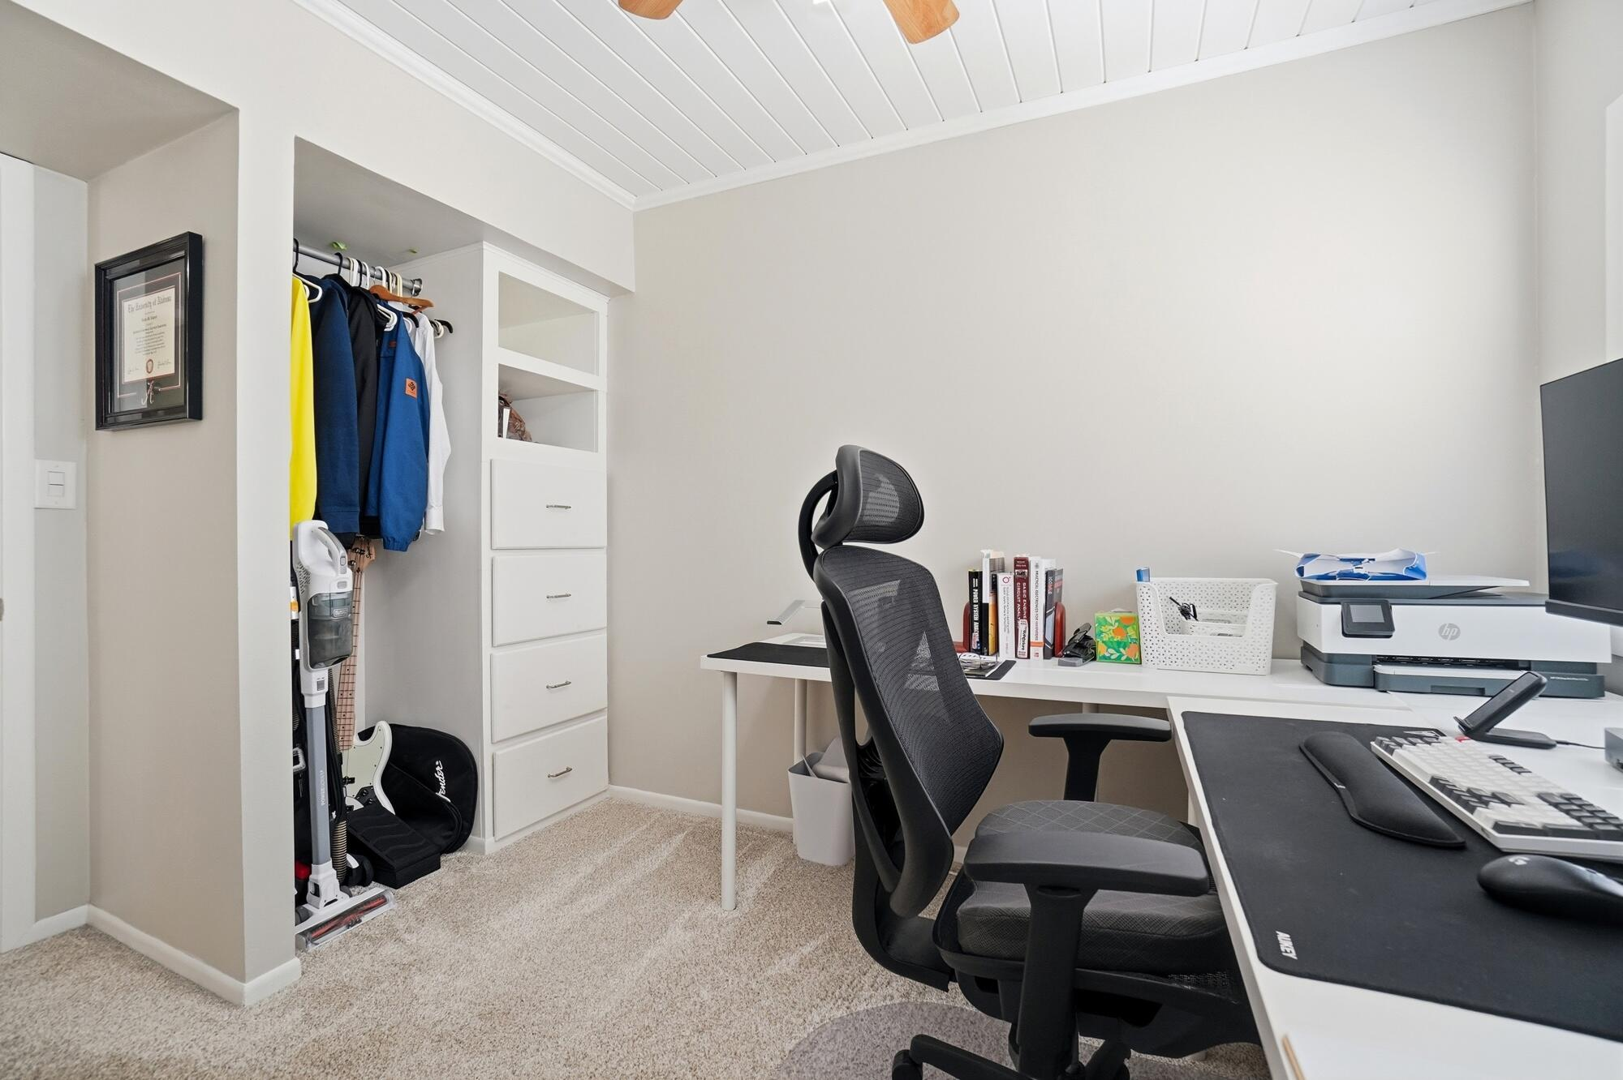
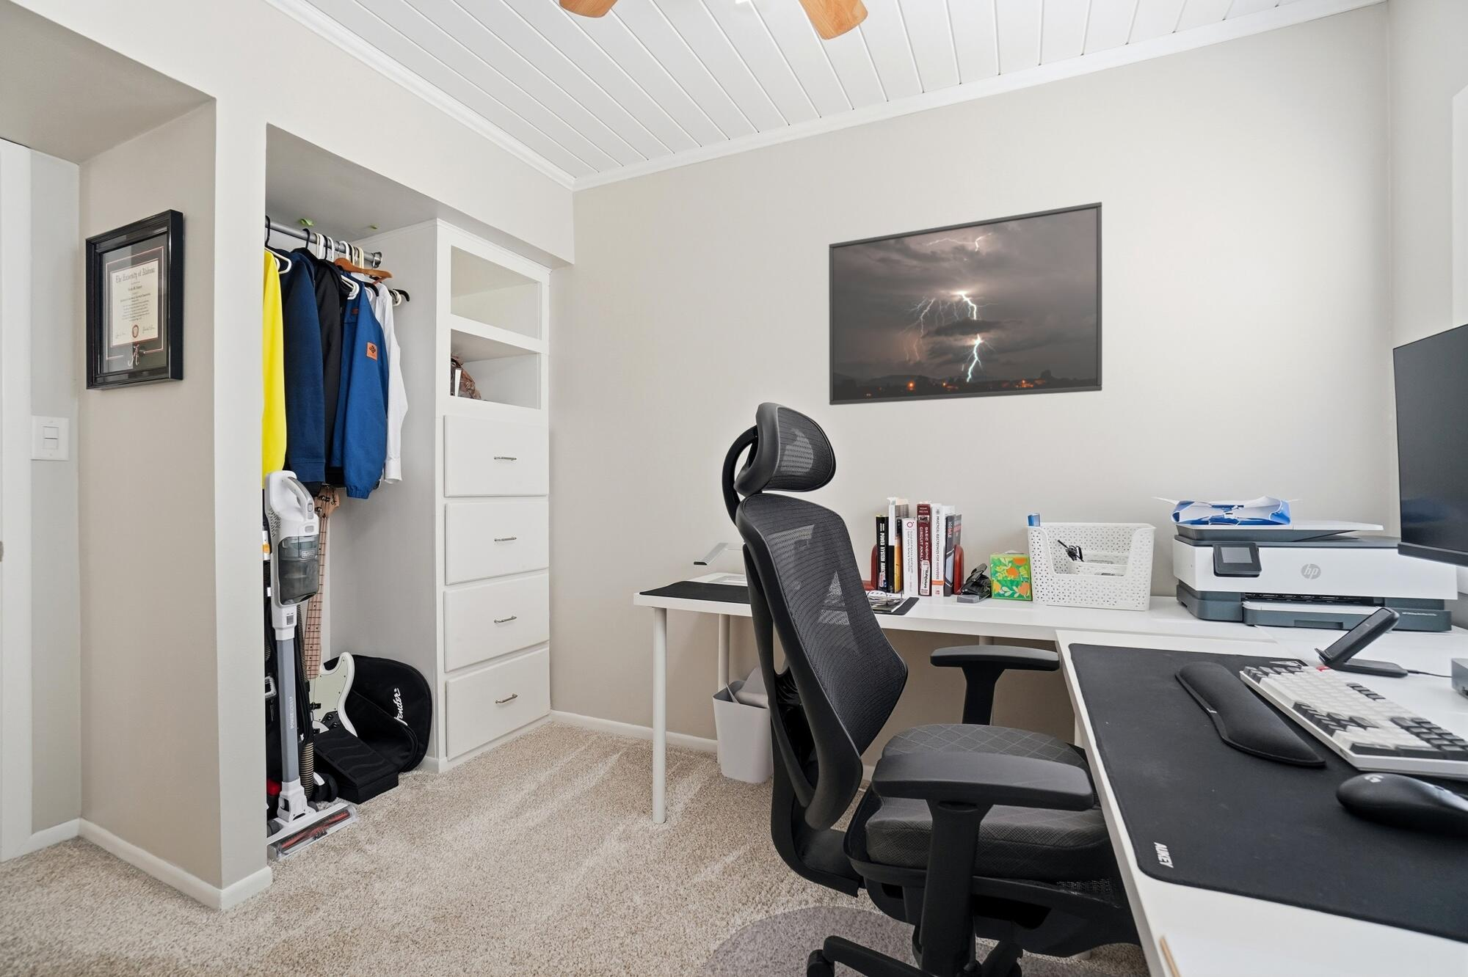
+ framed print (955, 312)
